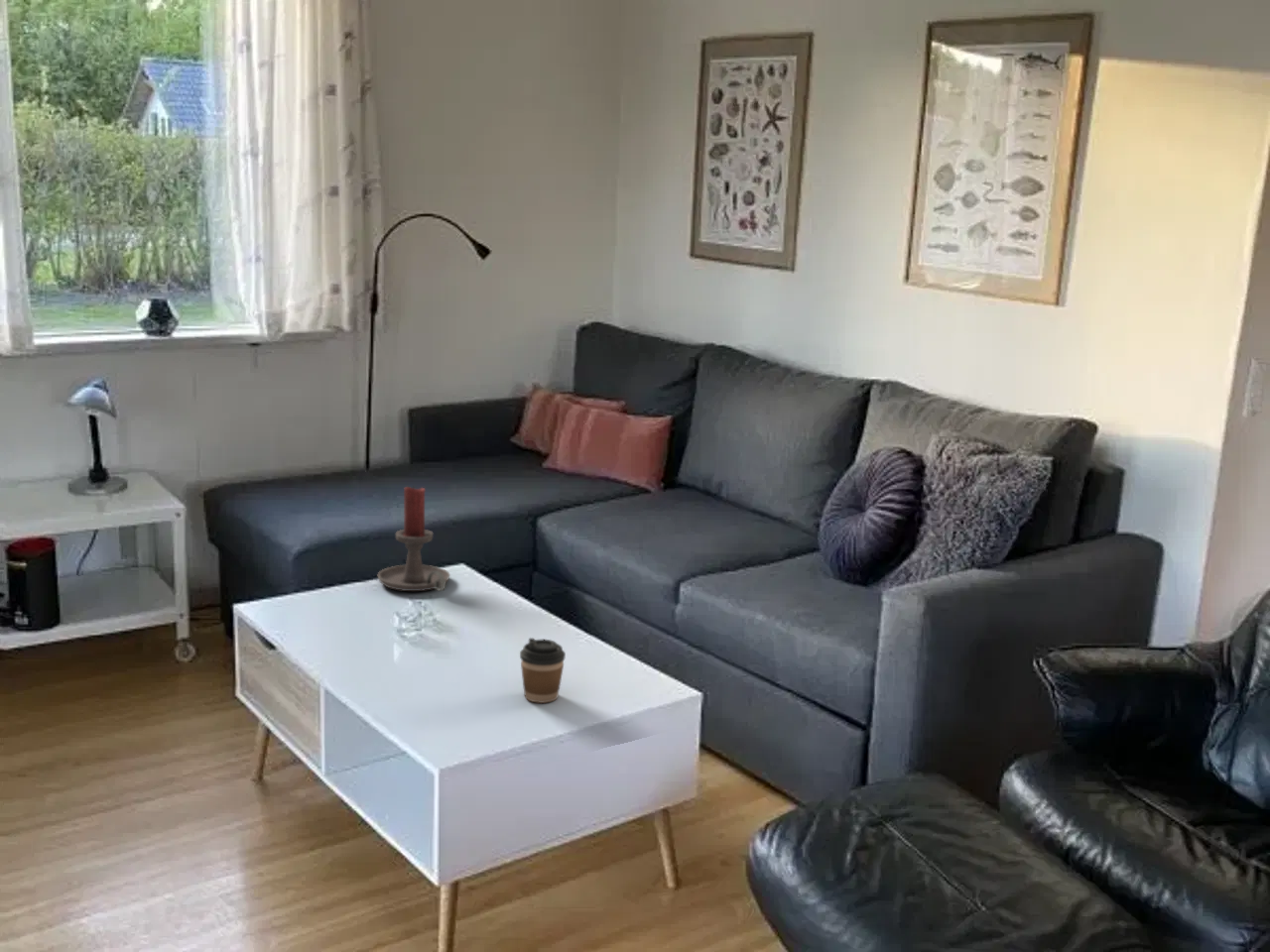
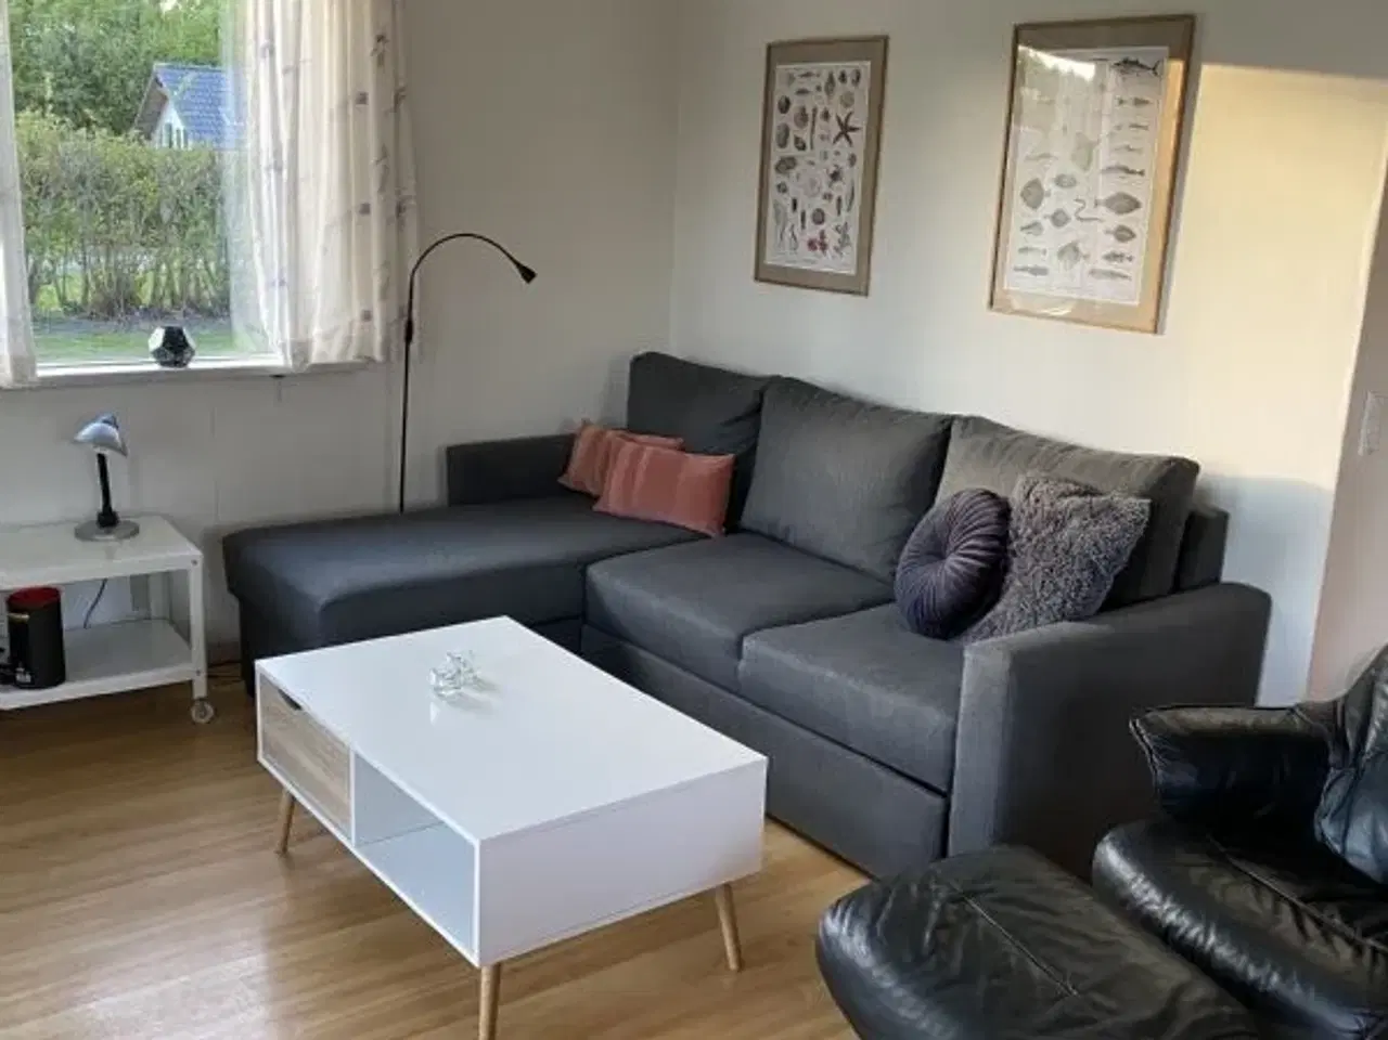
- coffee cup (542, 667)
- candle holder (420, 536)
